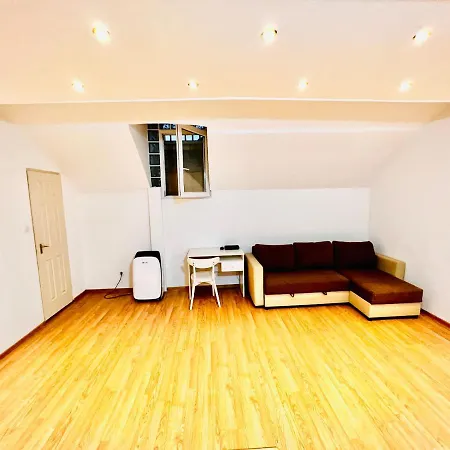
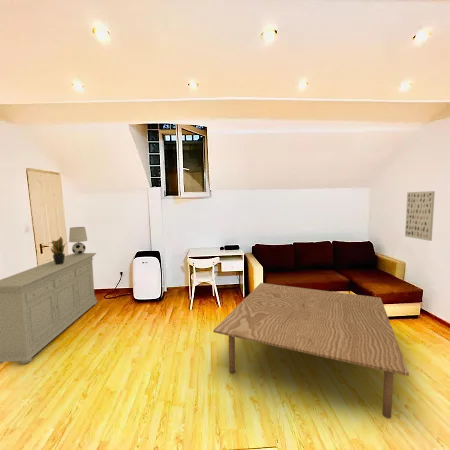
+ table lamp (78, 241)
+ potted plant (57, 249)
+ coffee table (307, 331)
+ wall art (418, 215)
+ sideboard (55, 296)
